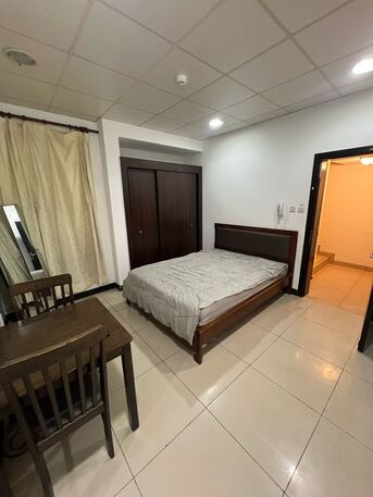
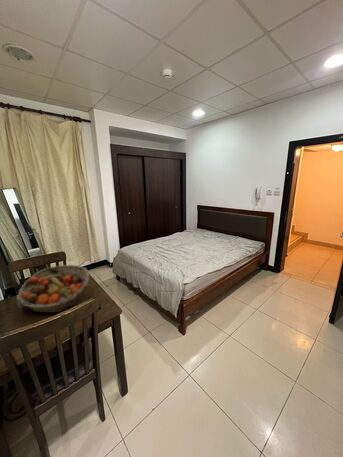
+ fruit basket (56, 287)
